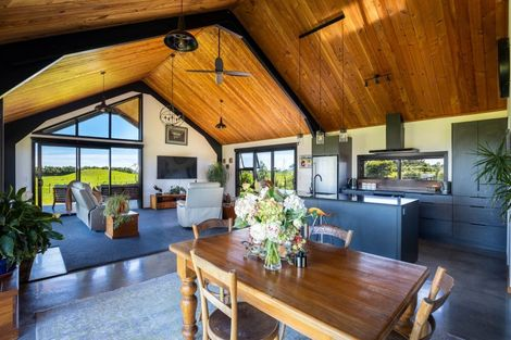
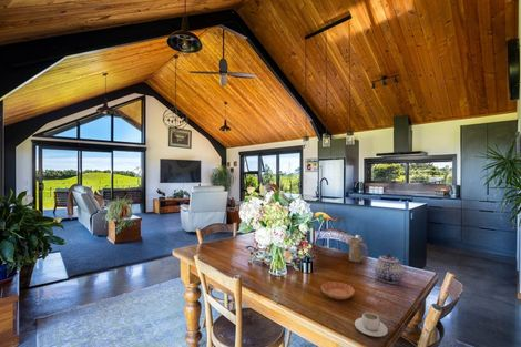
+ saucer (337, 290)
+ mug (358, 249)
+ teapot (388, 266)
+ teacup (370, 323)
